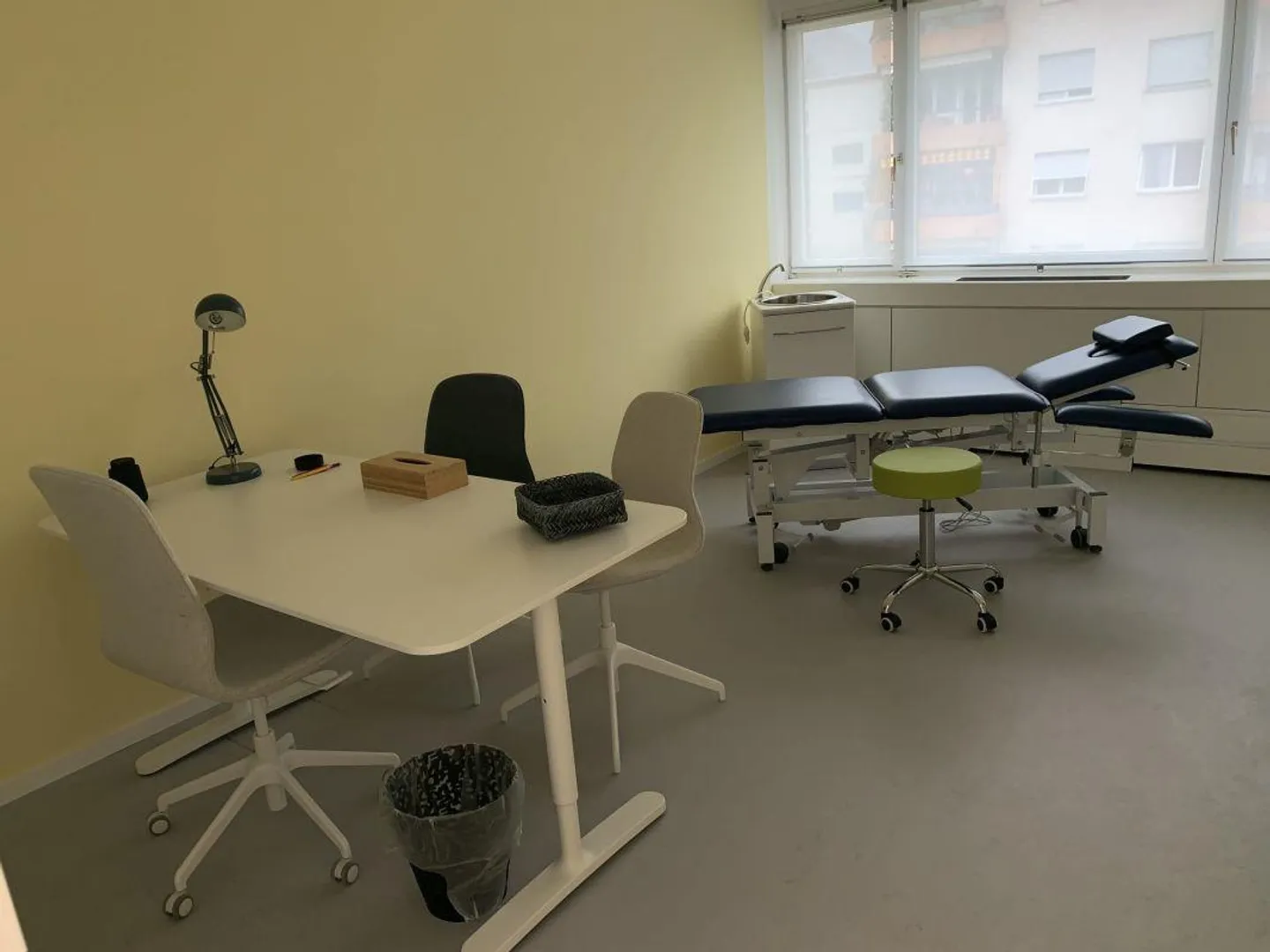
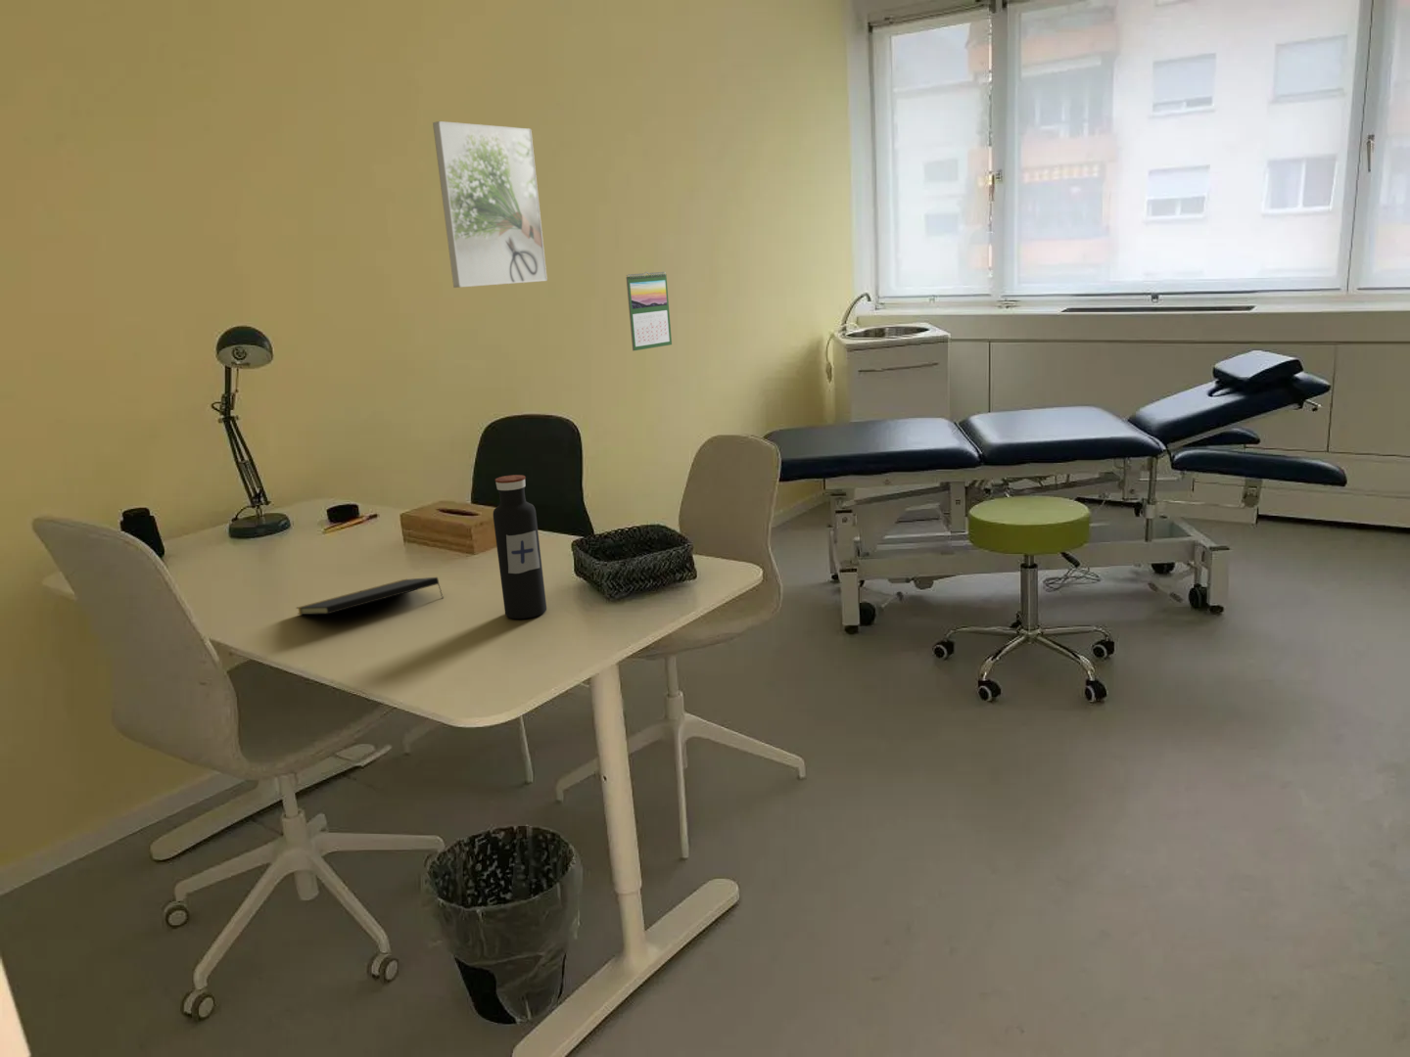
+ notepad (367, 595)
+ calendar (649, 310)
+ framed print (493, 205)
+ water bottle (518, 546)
